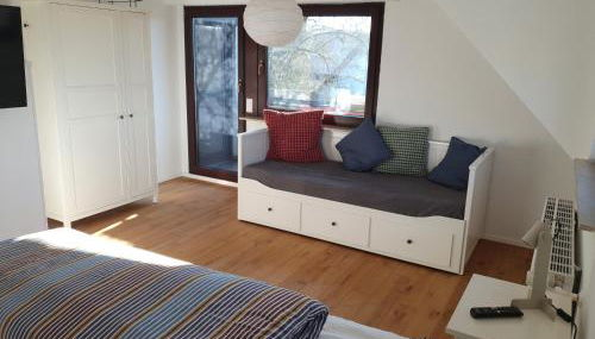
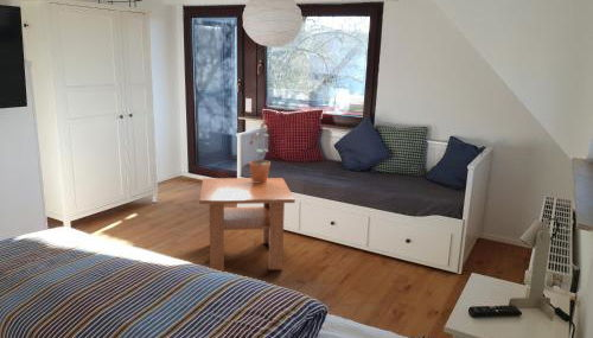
+ potted plant (257, 149)
+ coffee table (244, 222)
